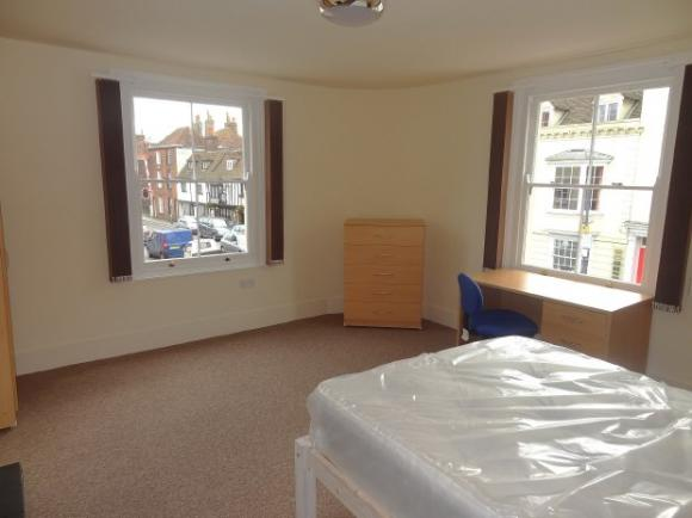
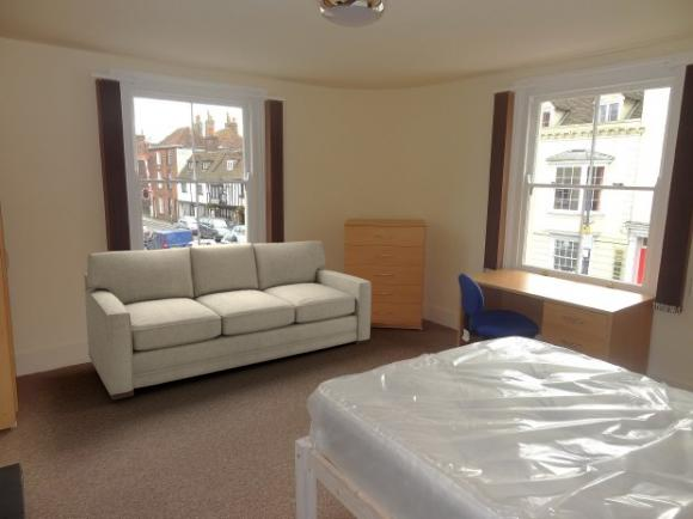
+ sofa (237, 299)
